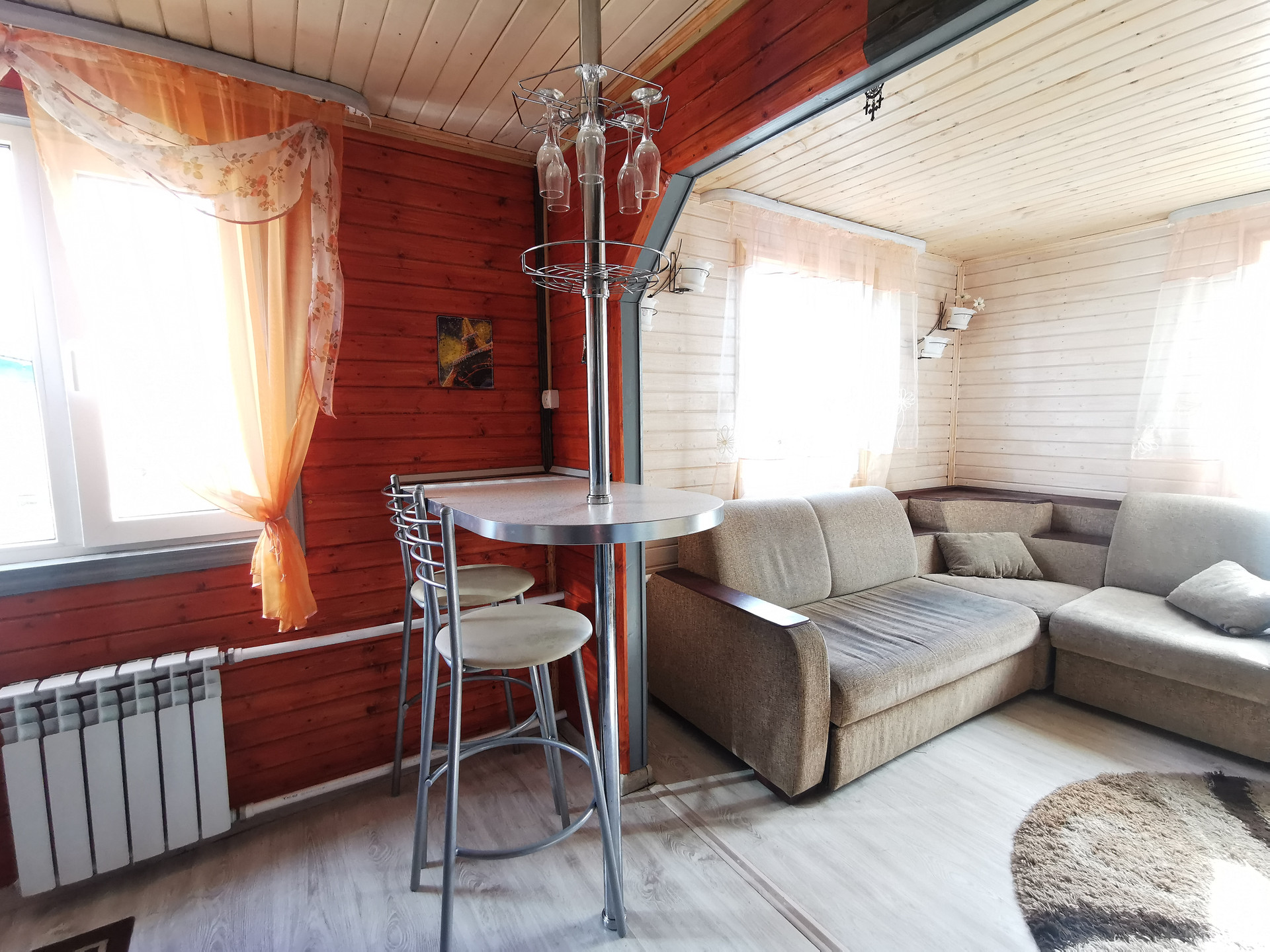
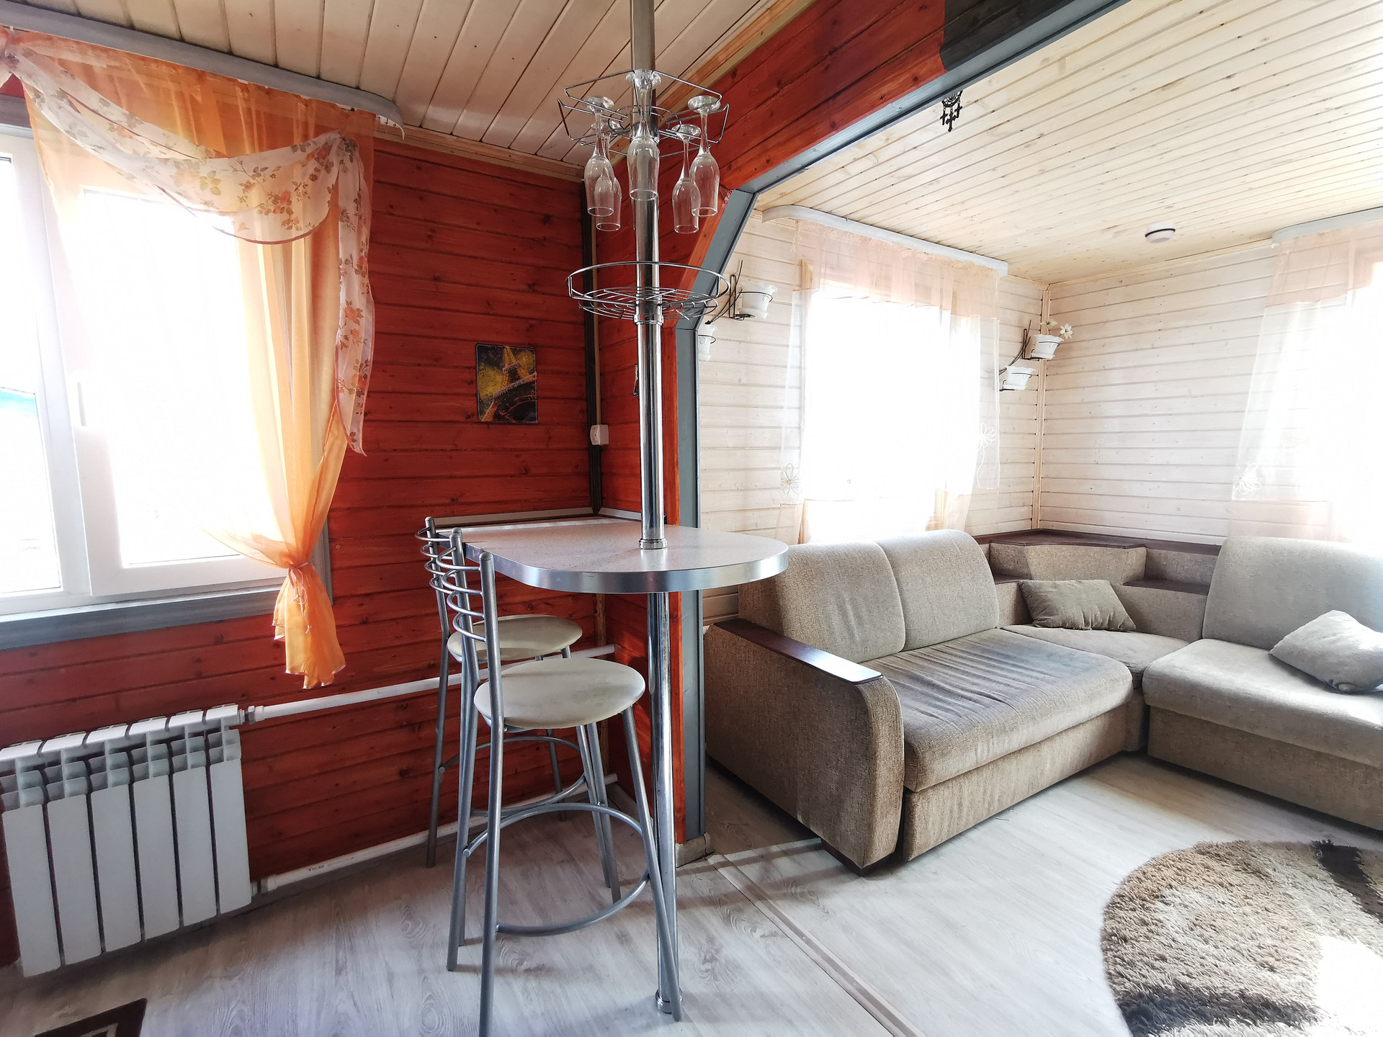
+ smoke detector (1160, 233)
